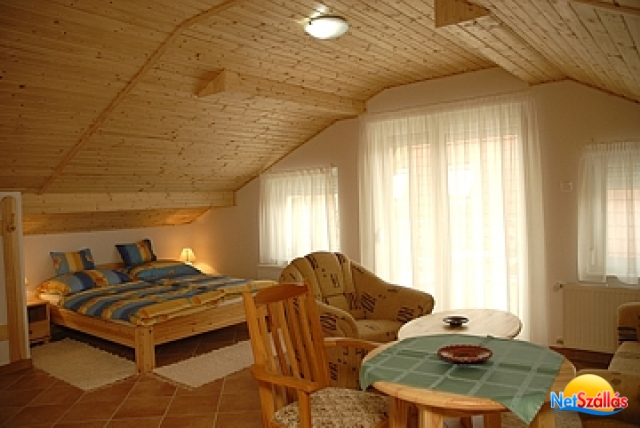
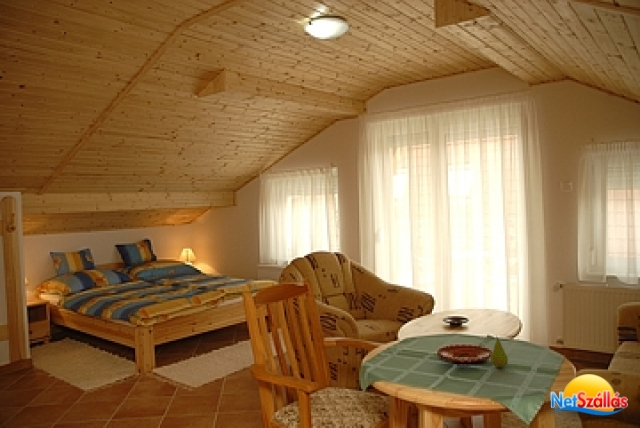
+ fruit (498, 351)
